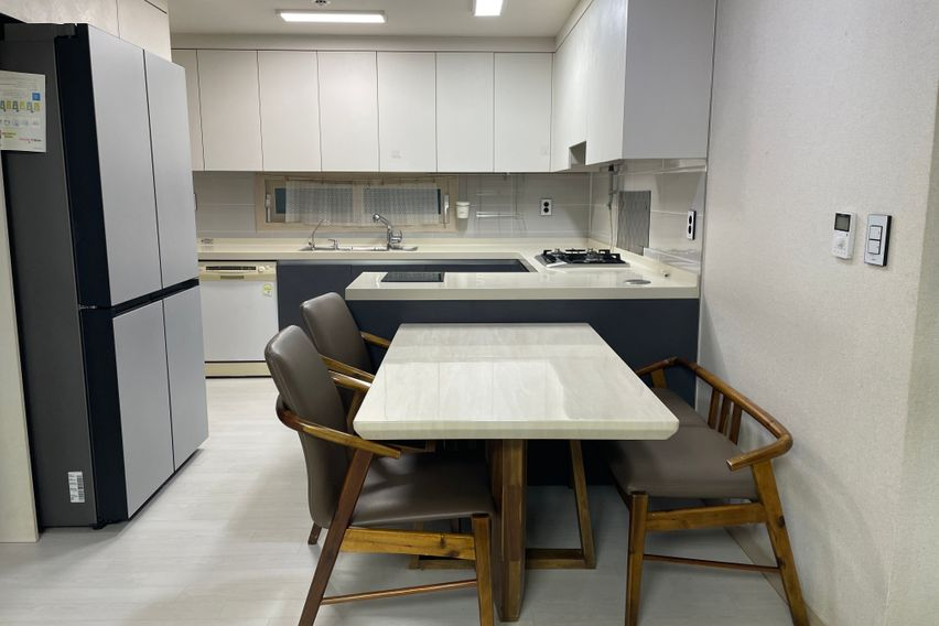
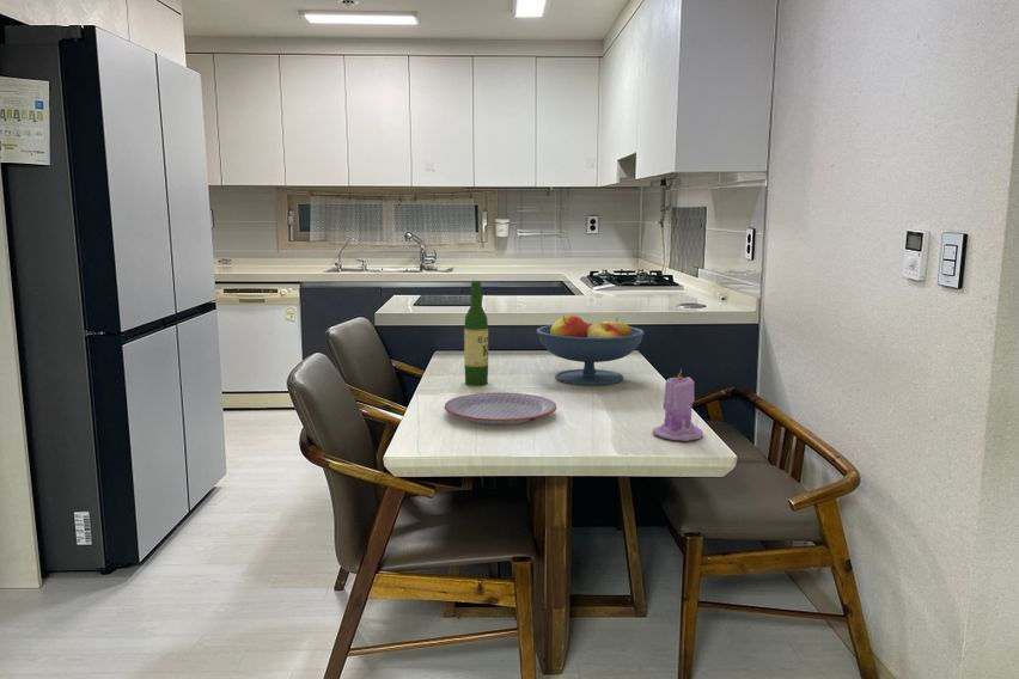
+ candle (679, 402)
+ wine bottle (476, 331)
+ fruit bowl (590, 345)
+ plate (500, 409)
